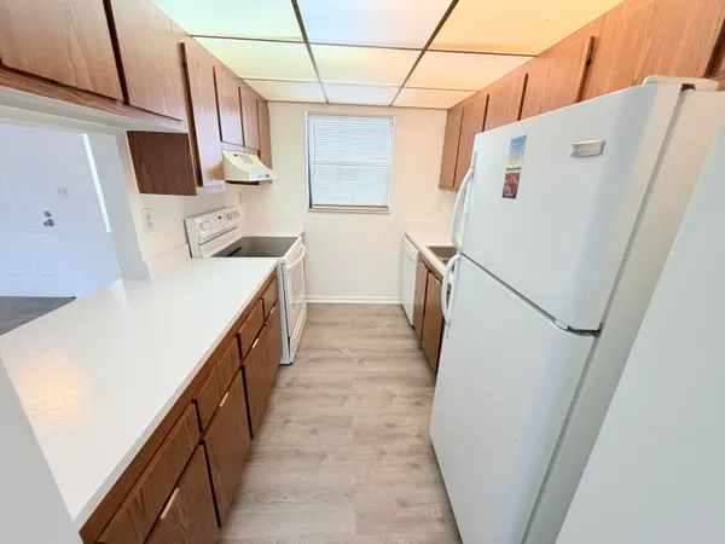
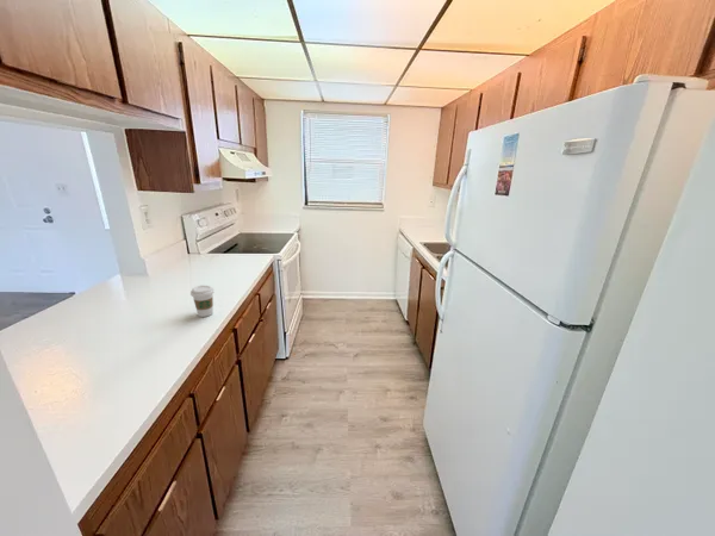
+ coffee cup (204, 300)
